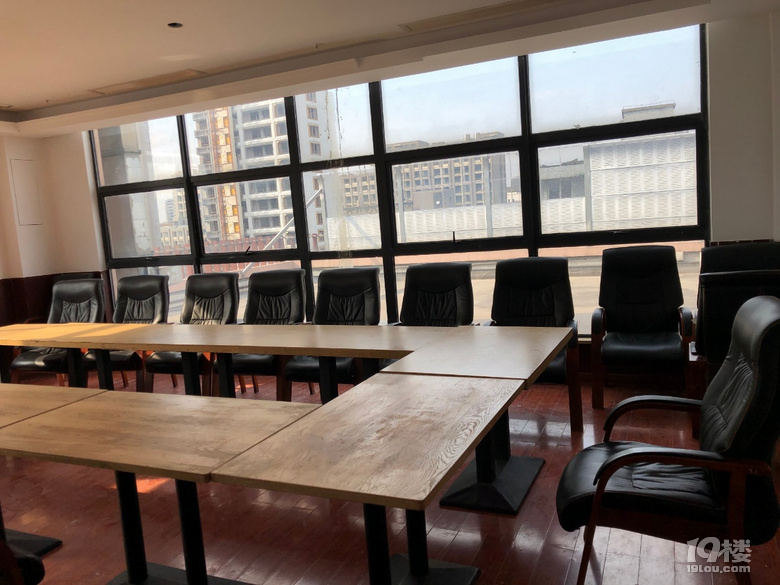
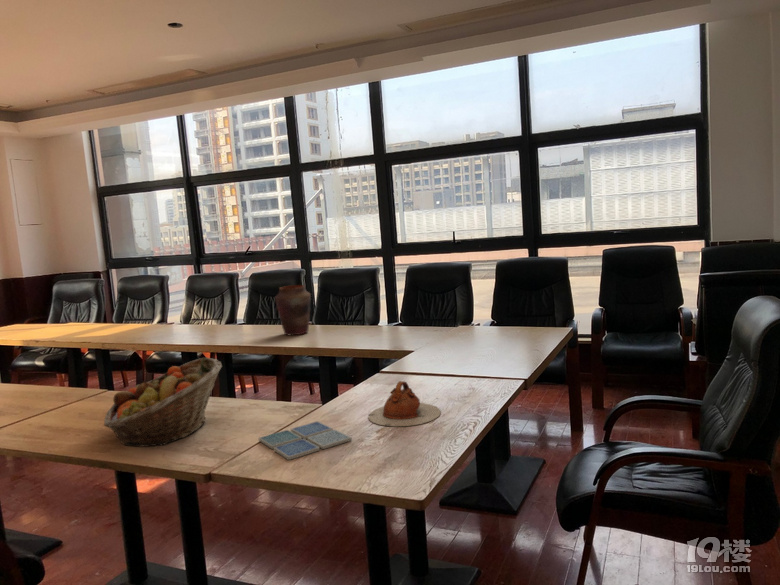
+ teapot (403, 398)
+ fruit basket (165, 399)
+ drink coaster (304, 439)
+ vase (294, 310)
